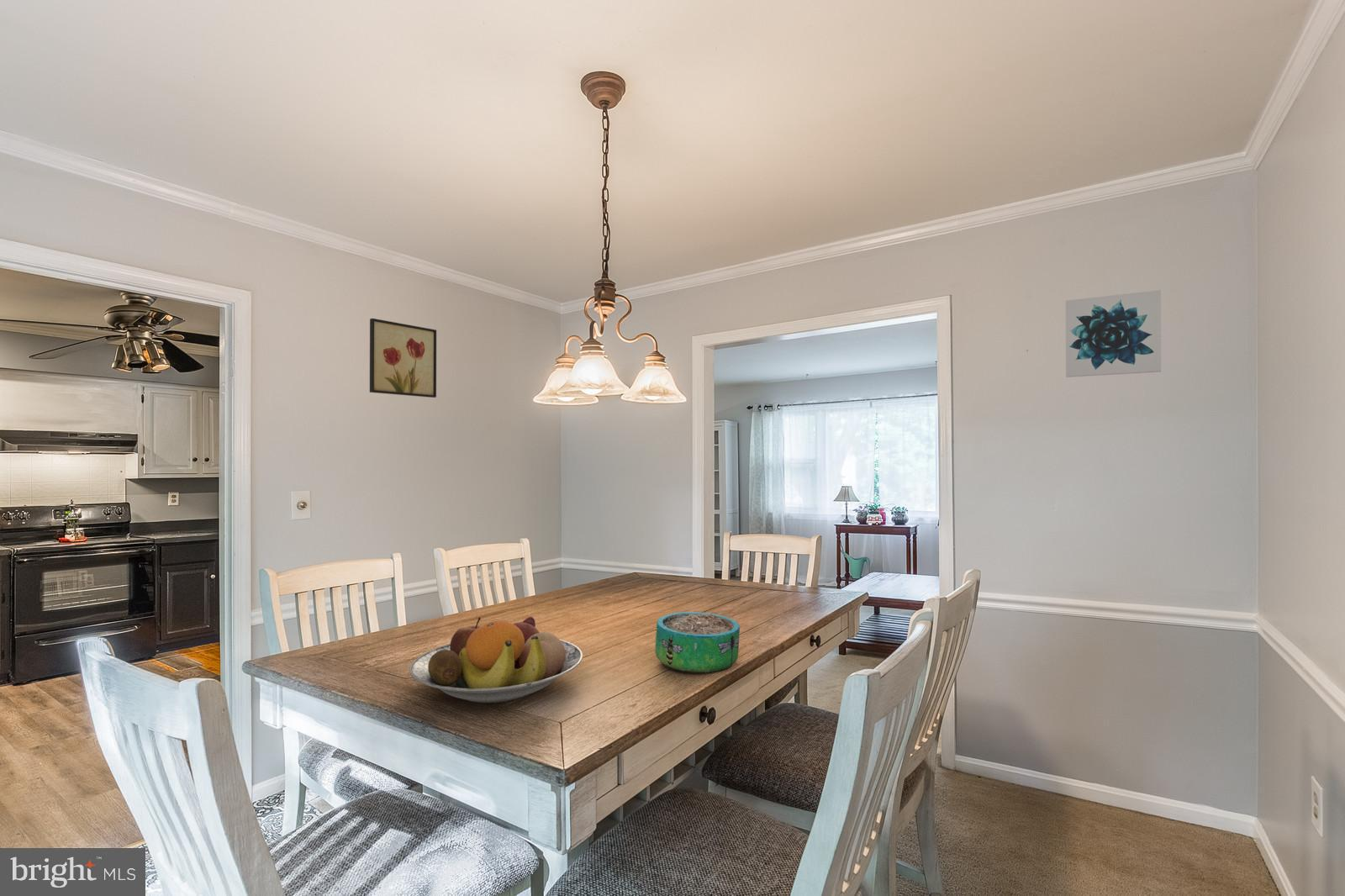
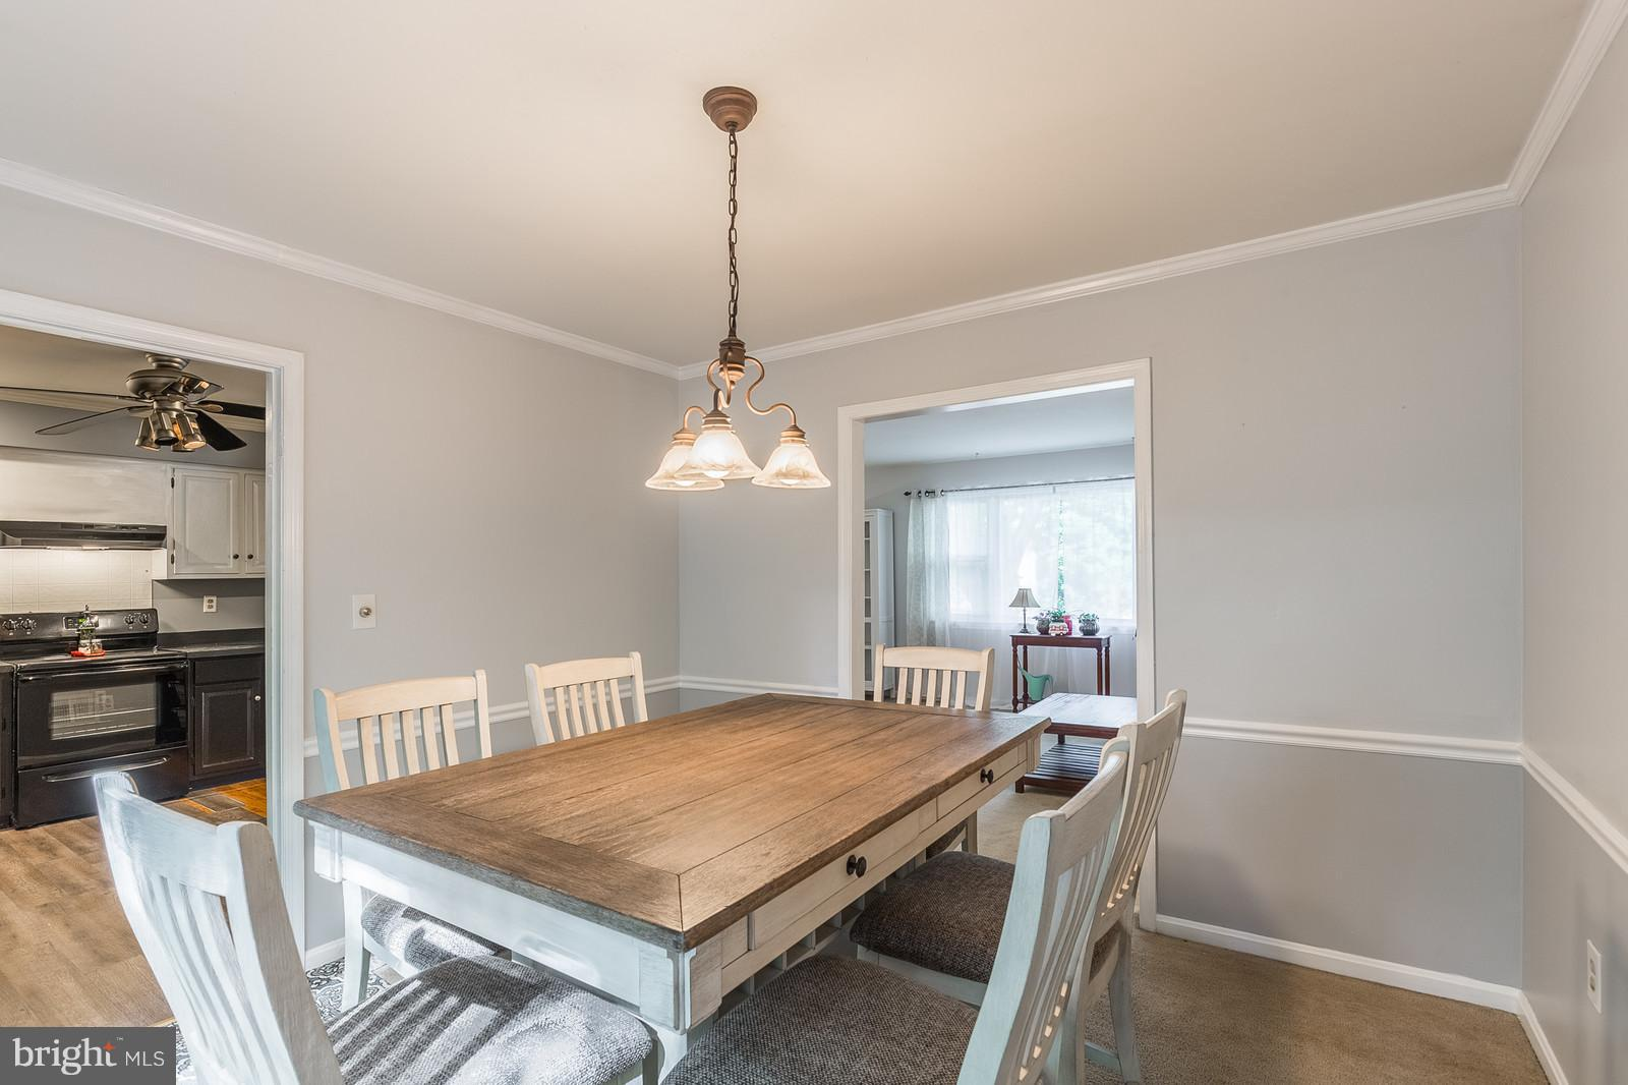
- fruit bowl (498, 651)
- decorative bowl (697, 641)
- wall art (1111, 335)
- wall art (404, 360)
